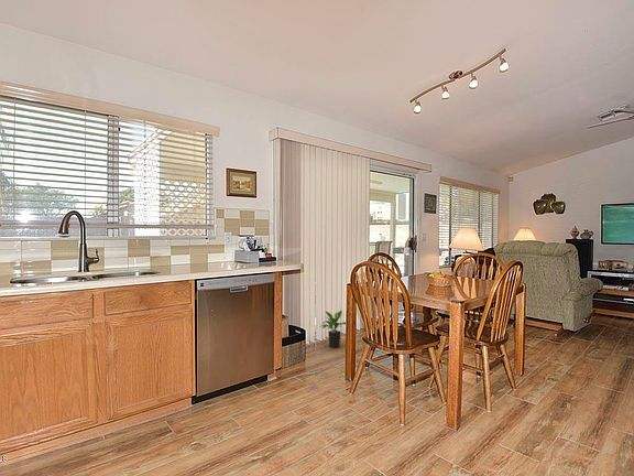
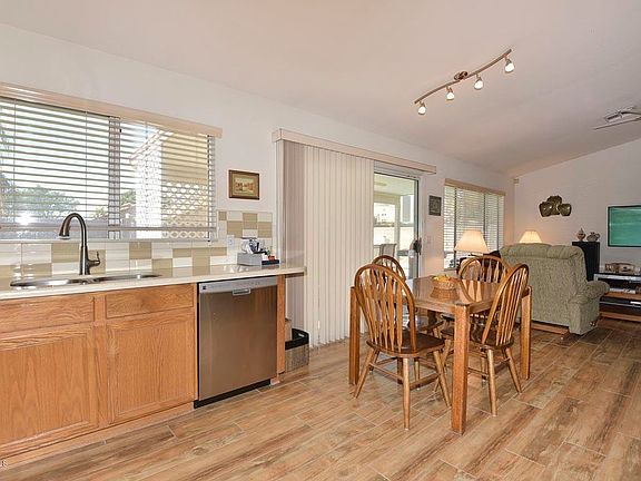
- potted plant (334, 328)
